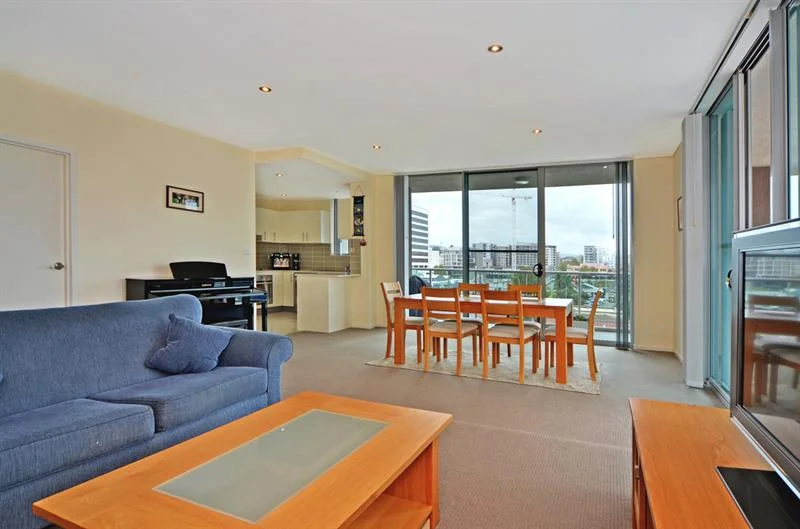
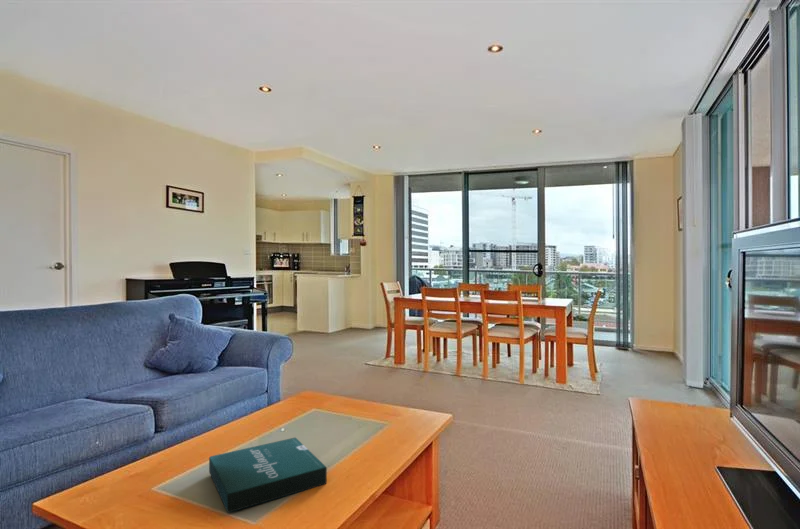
+ pizza box (266, 469)
